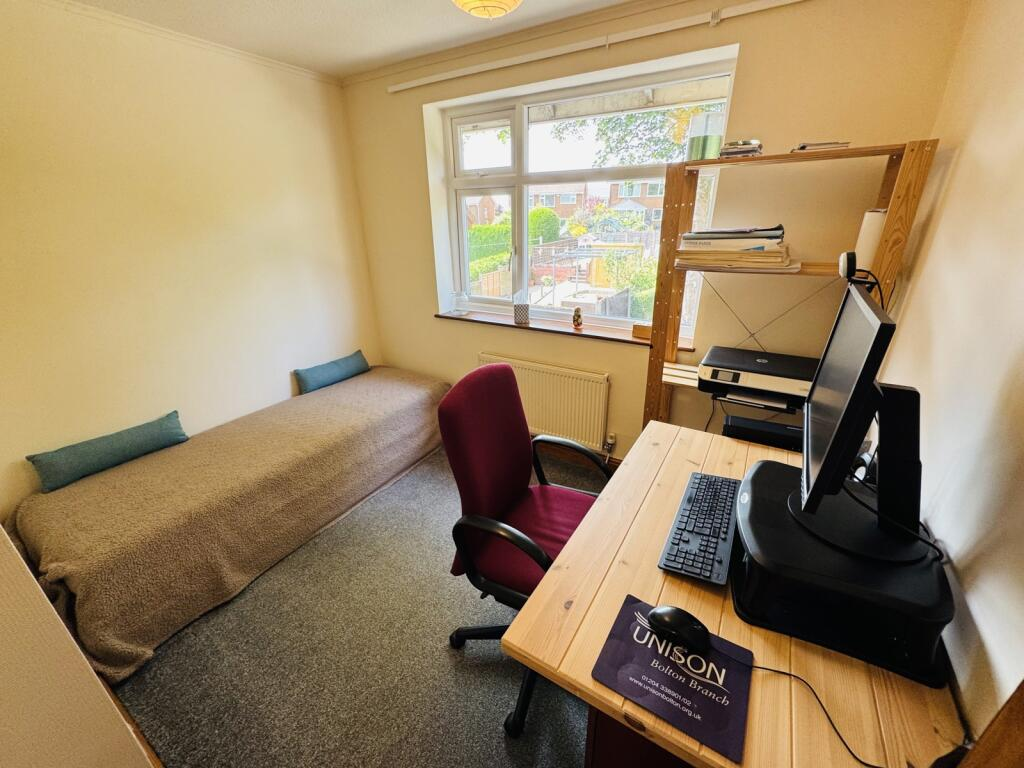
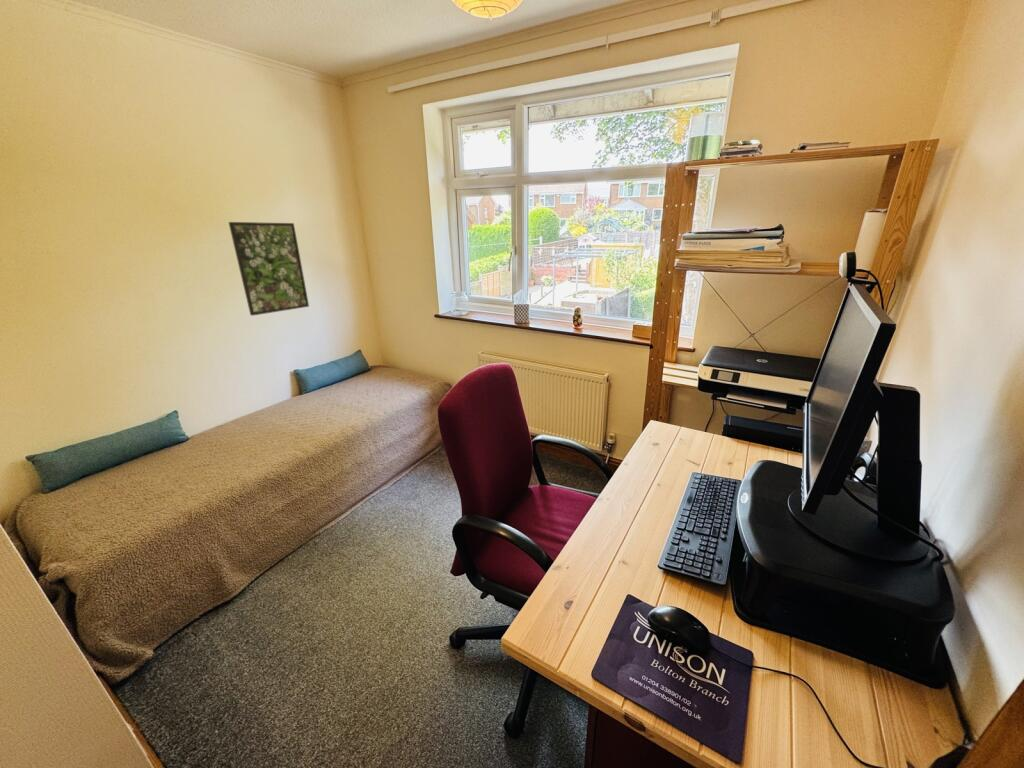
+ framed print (272, 268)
